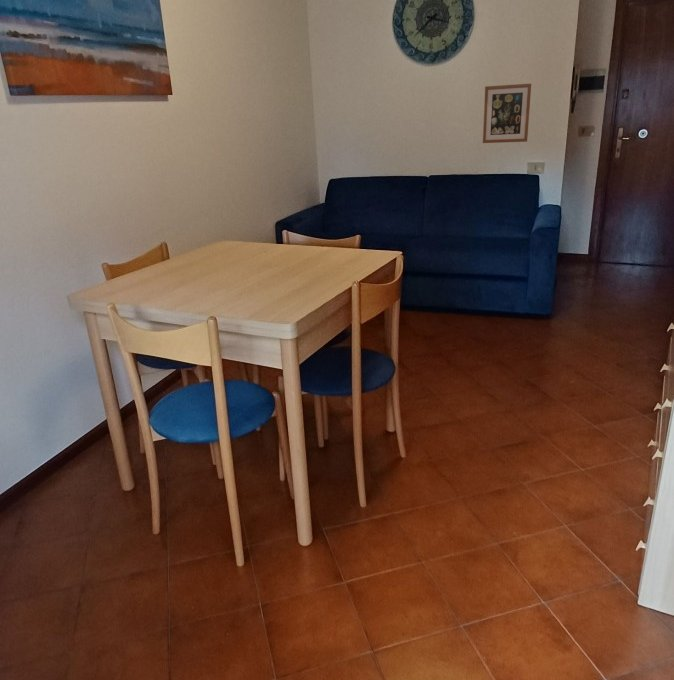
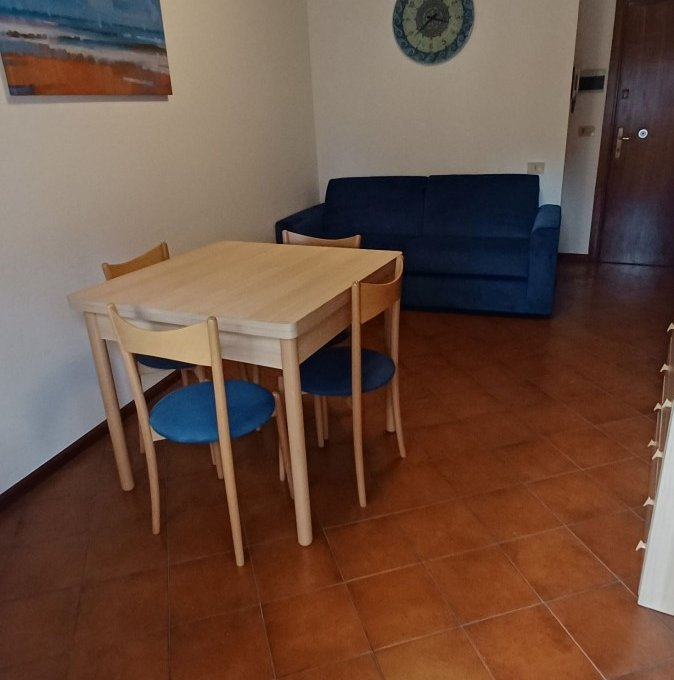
- wall art (506, 114)
